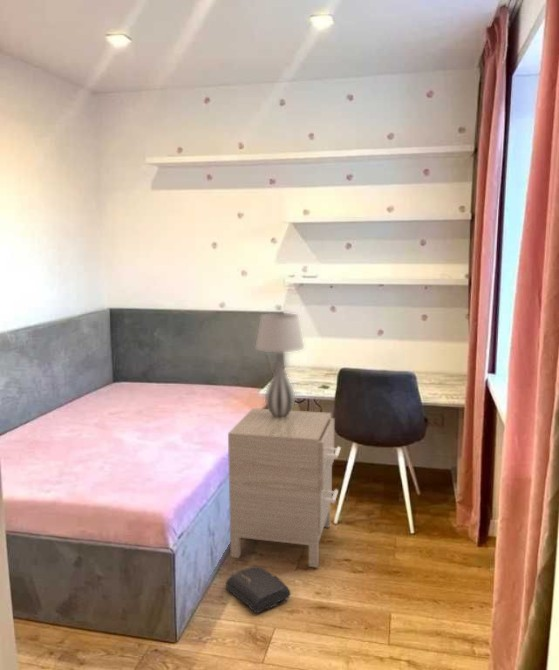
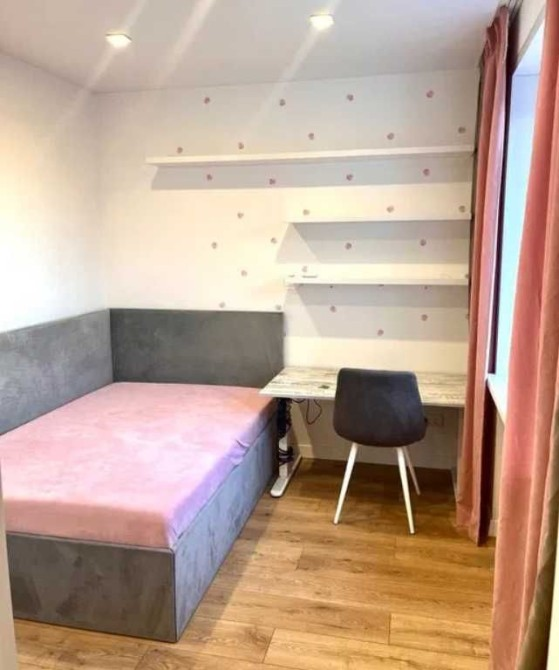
- nightstand (289, 482)
- bag (257, 586)
- table lamp (279, 365)
